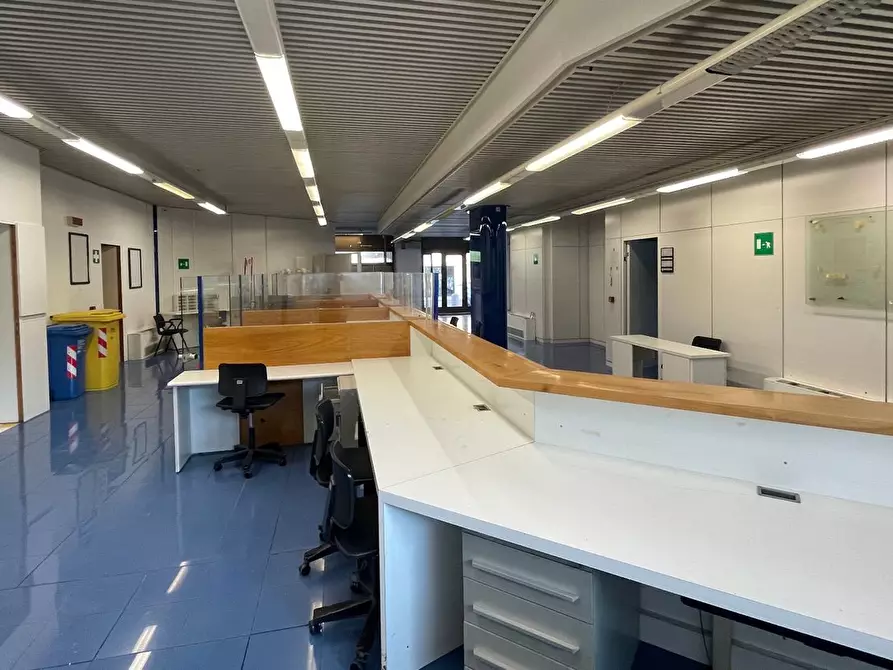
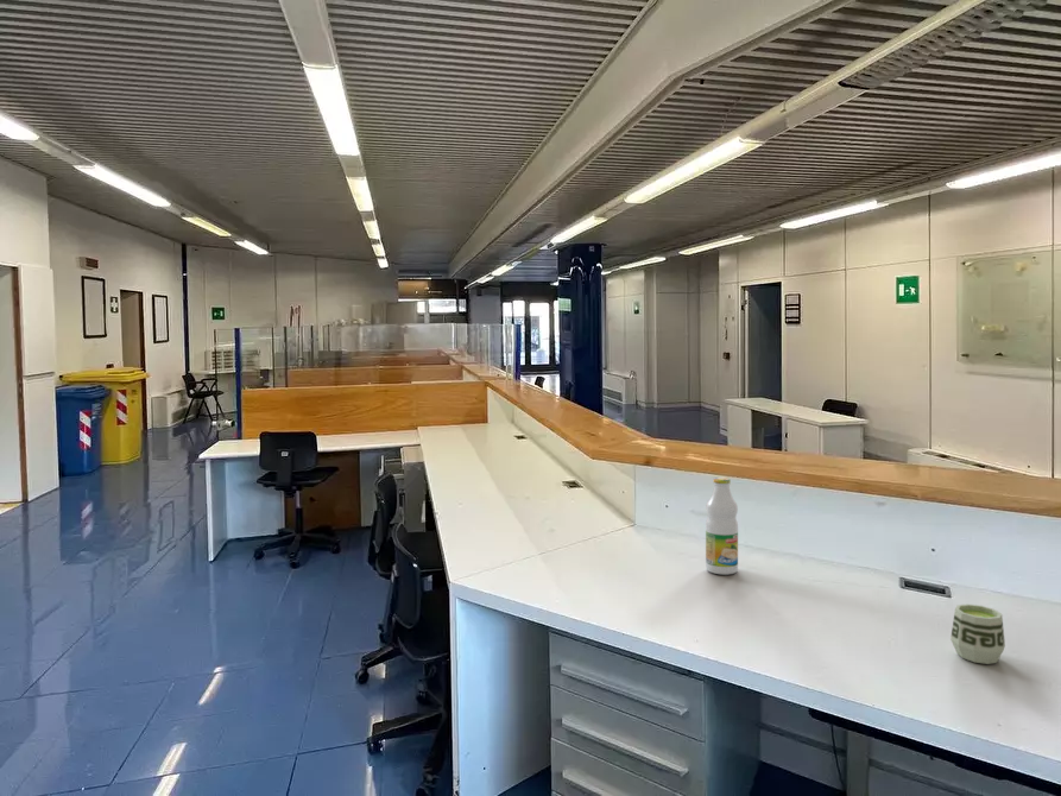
+ cup (977, 633)
+ bottle (721, 524)
